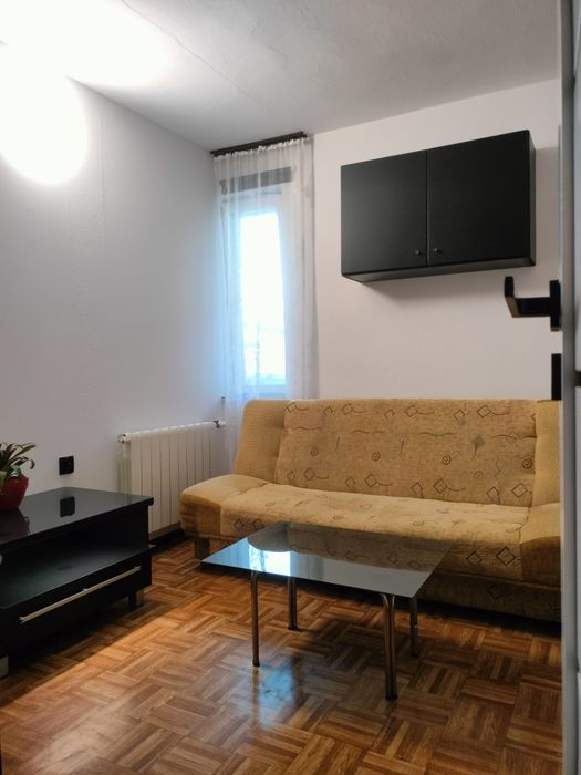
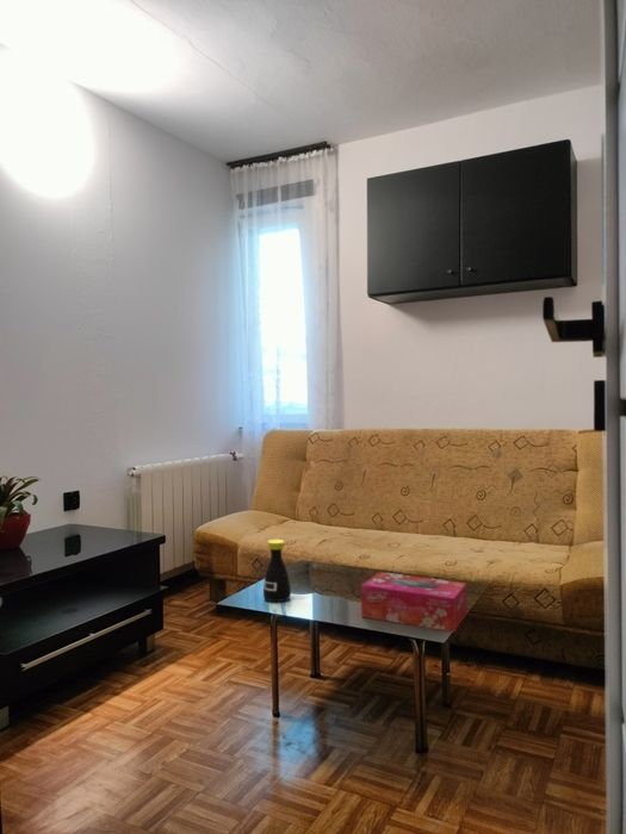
+ tissue box (414, 599)
+ bottle (275, 570)
